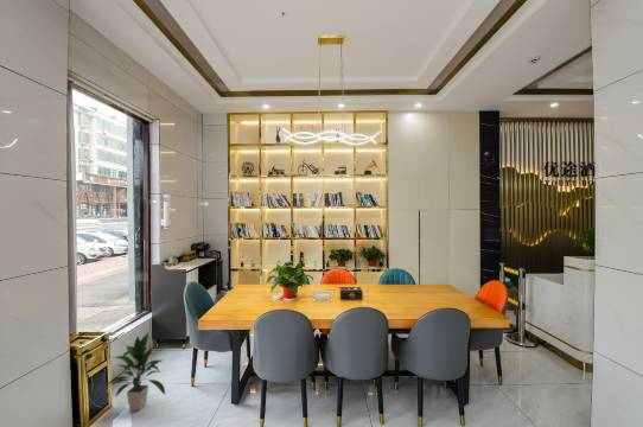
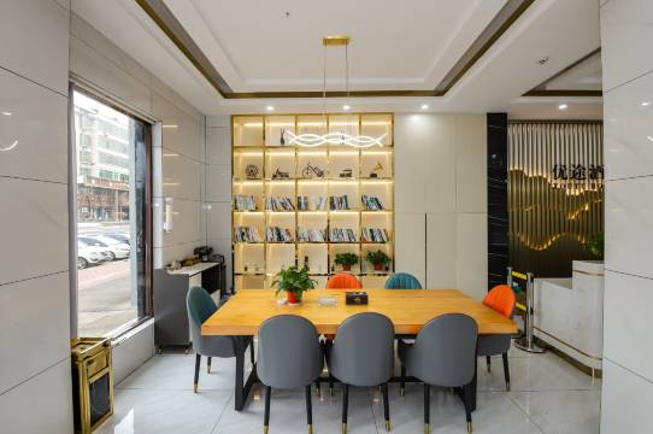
- indoor plant (139, 372)
